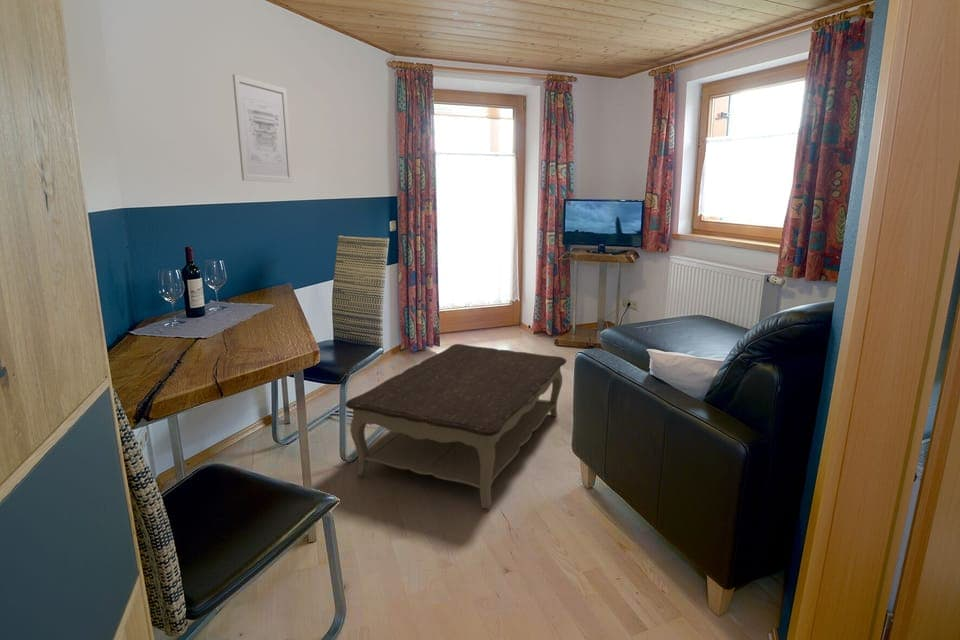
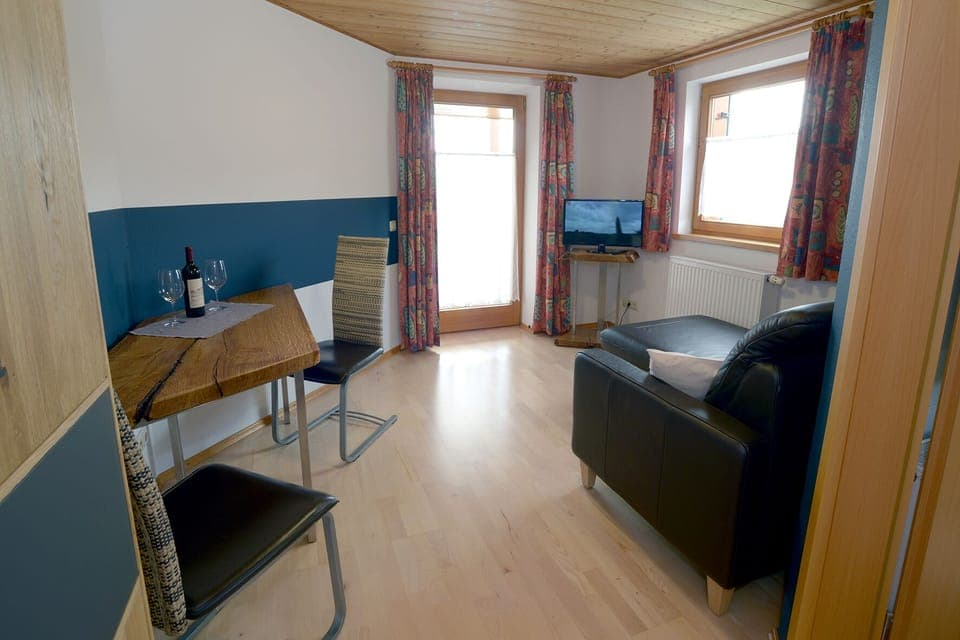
- wall art (265, 132)
- coffee table (469, 409)
